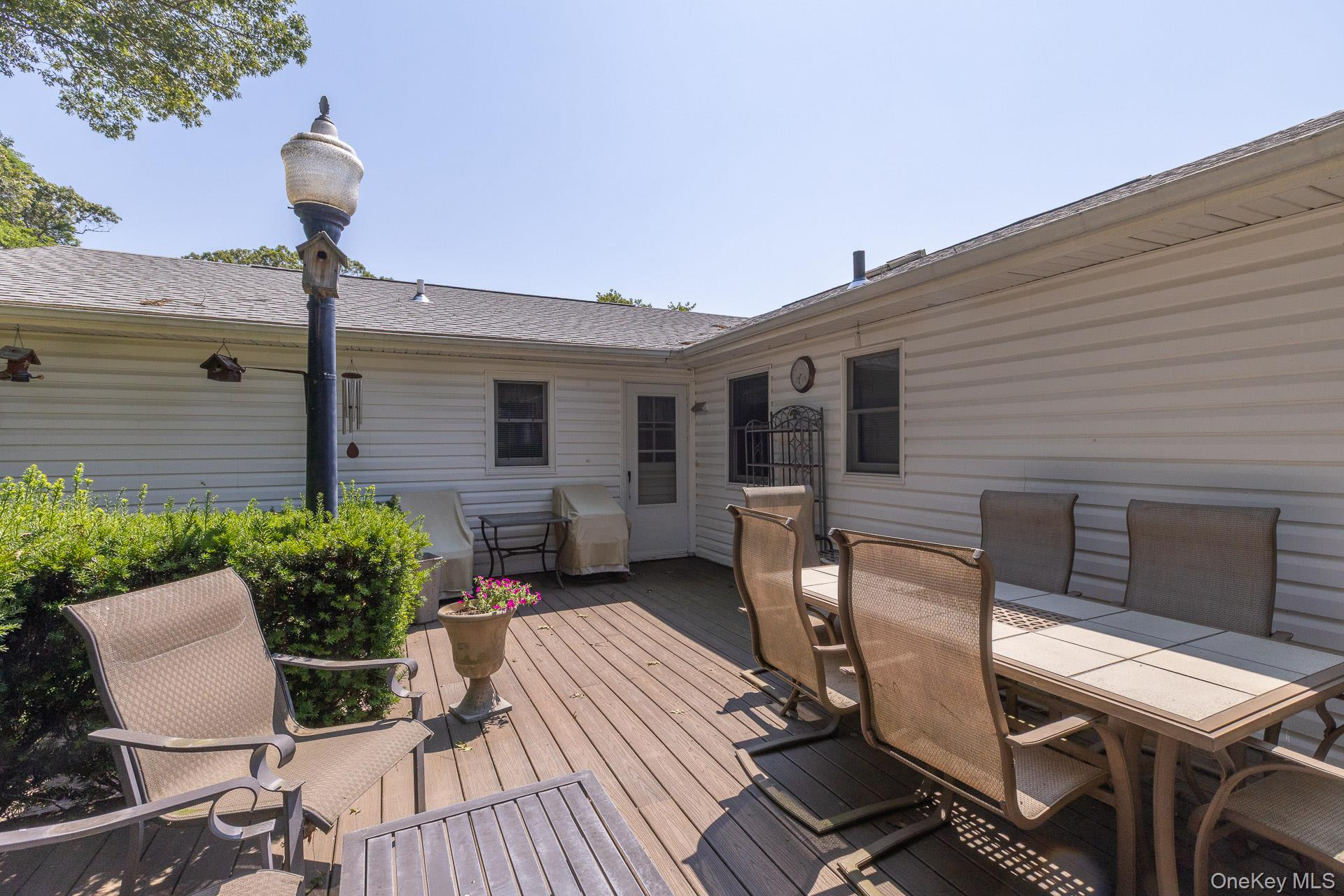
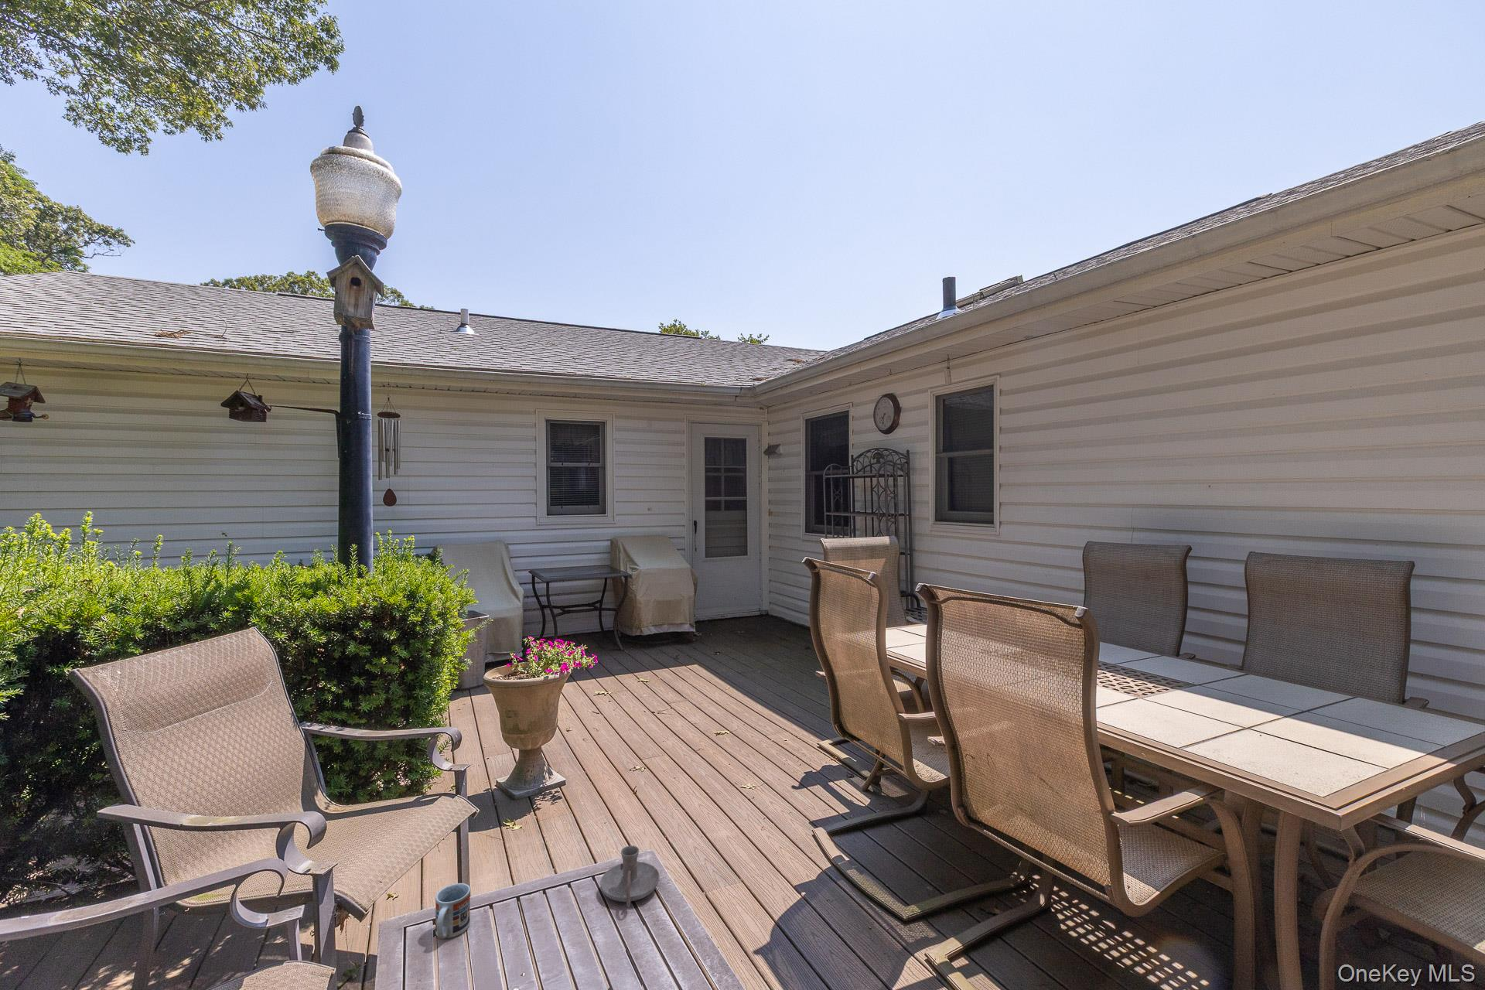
+ candle holder (630, 874)
+ cup (450, 914)
